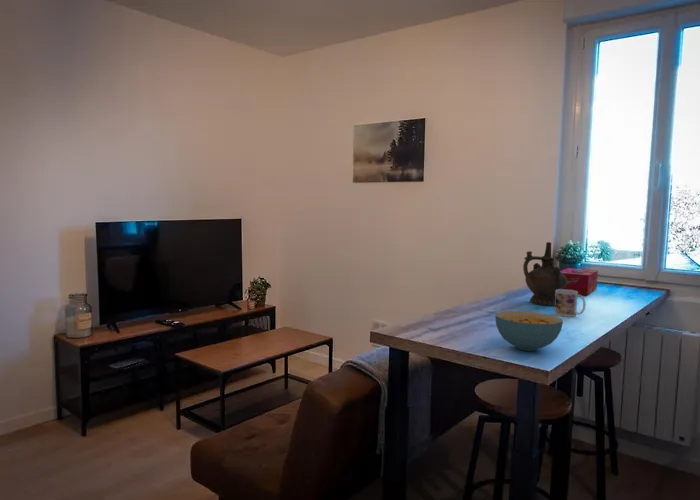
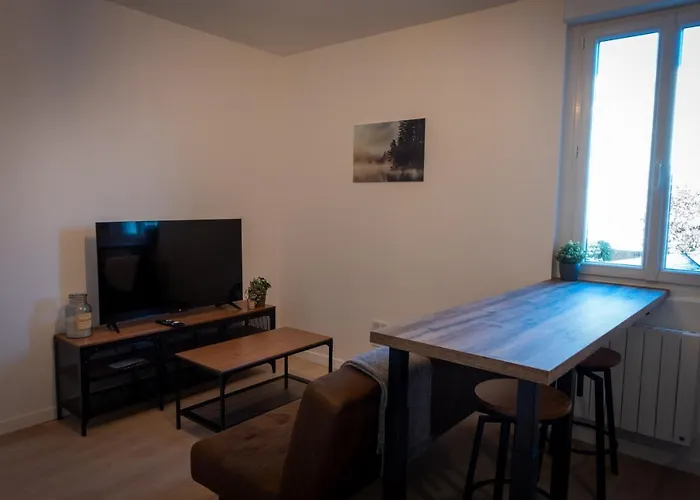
- cereal bowl (527, 332)
- tissue box (577, 280)
- mug (570, 303)
- ceremonial vessel (544, 272)
